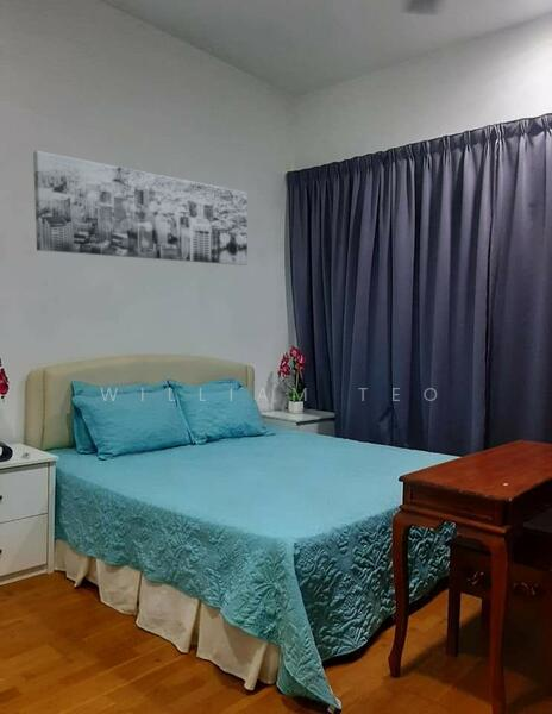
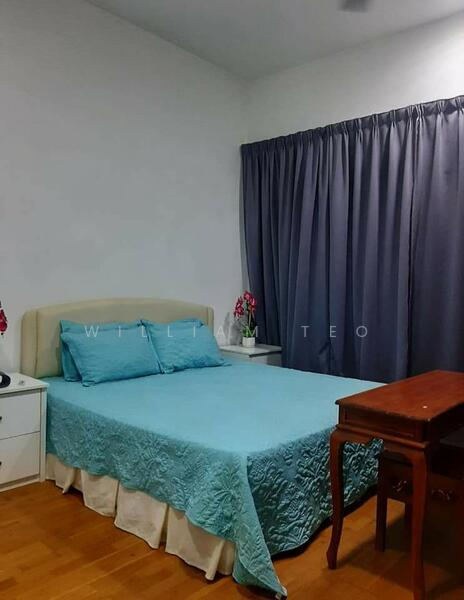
- wall art (156, 217)
